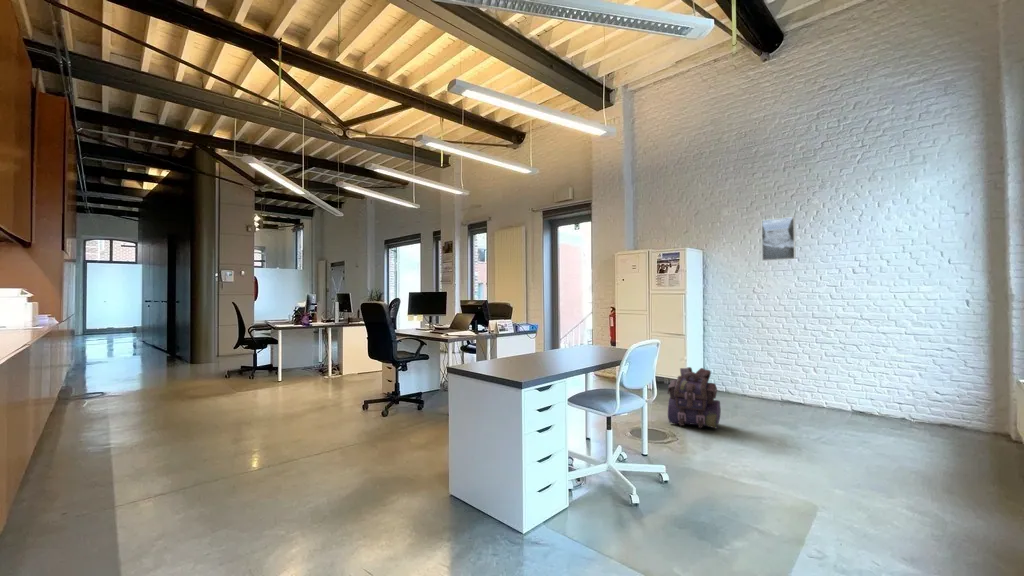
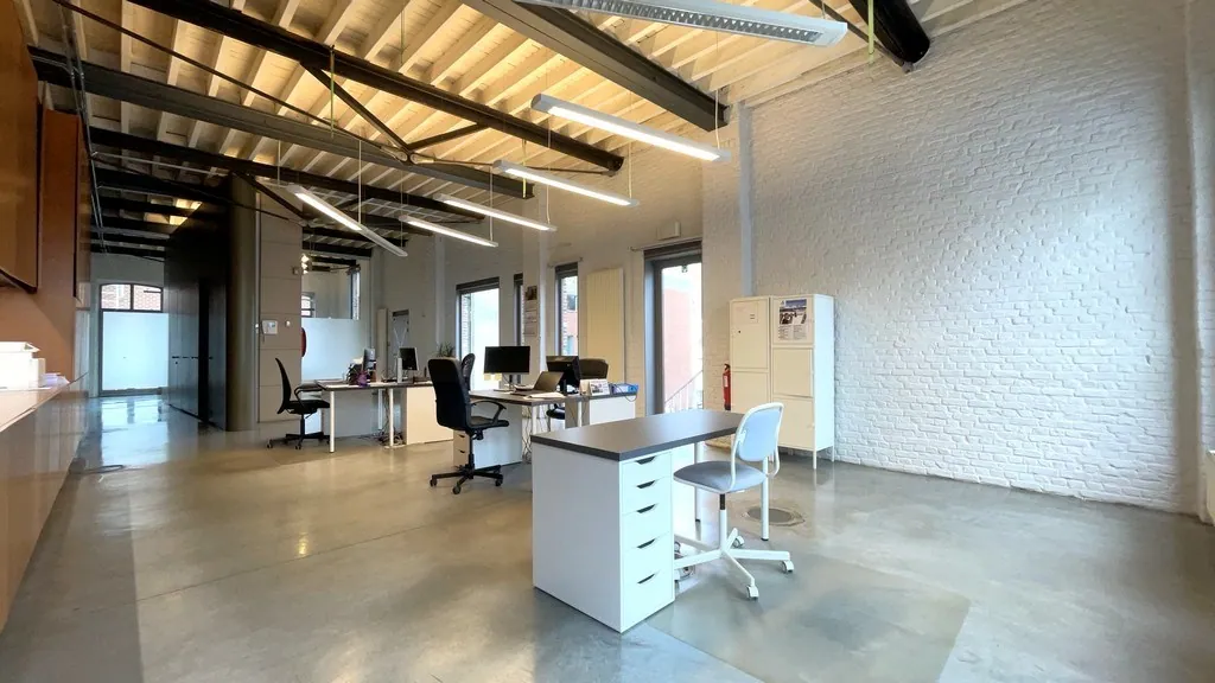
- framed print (778, 239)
- backpack (693, 396)
